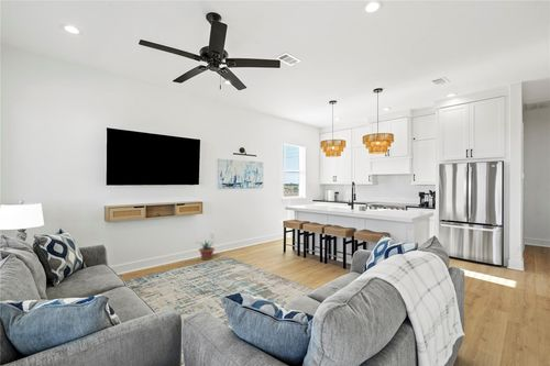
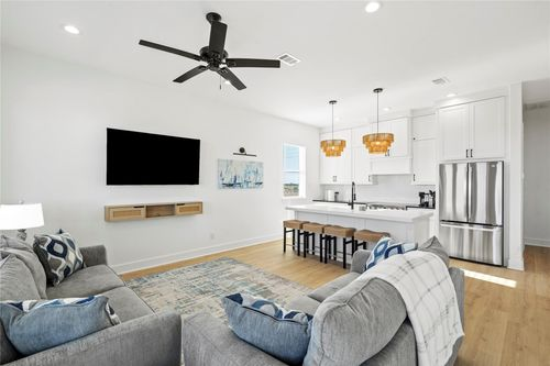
- potted plant (205, 249)
